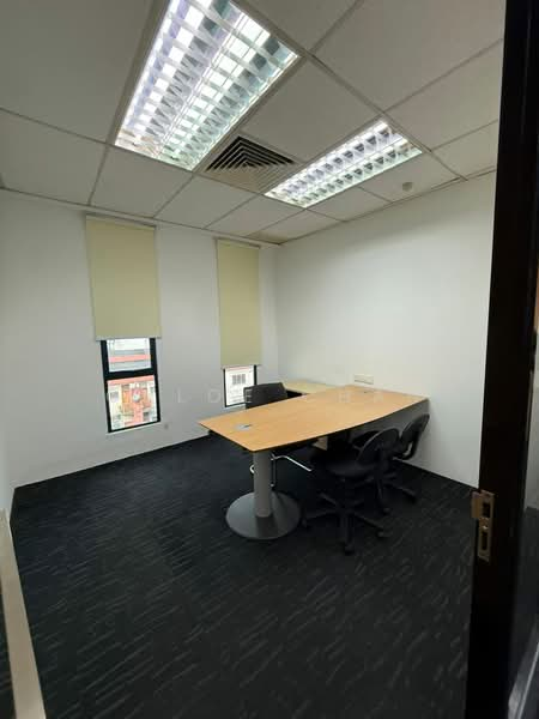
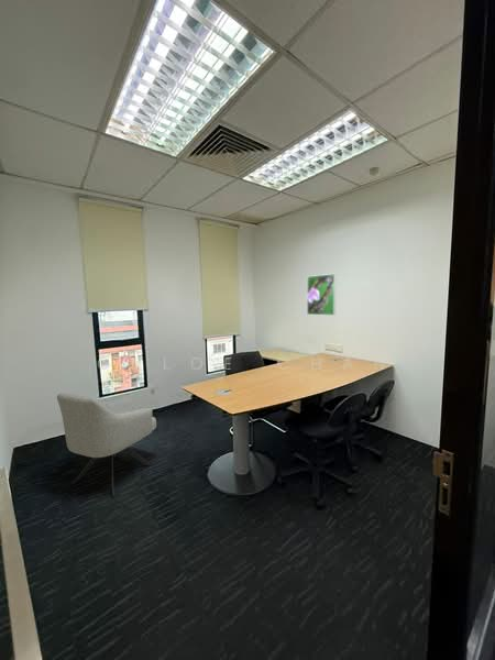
+ chair (110, 430)
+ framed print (320, 295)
